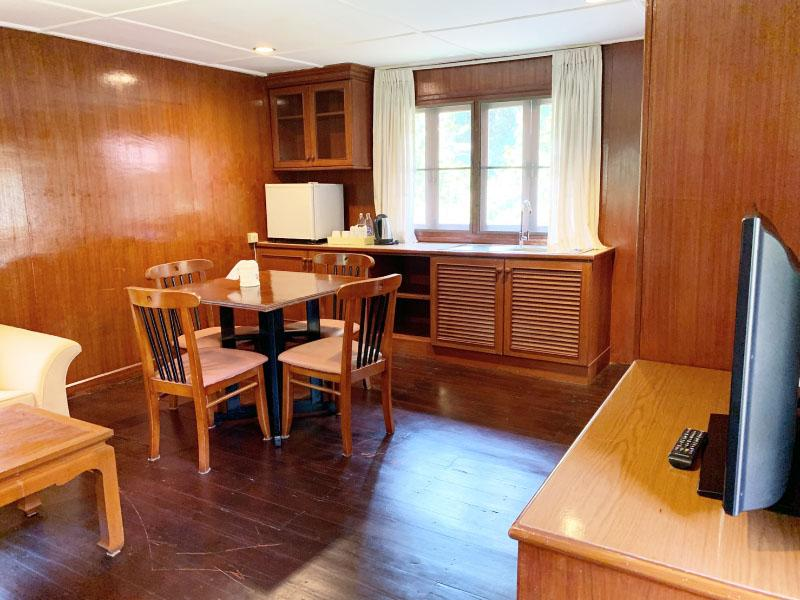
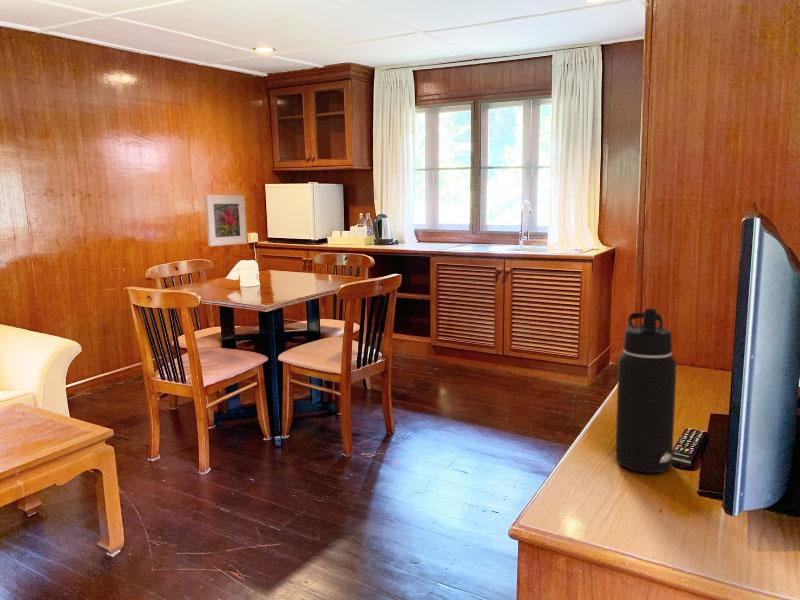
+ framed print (226, 220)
+ water bottle (645, 383)
